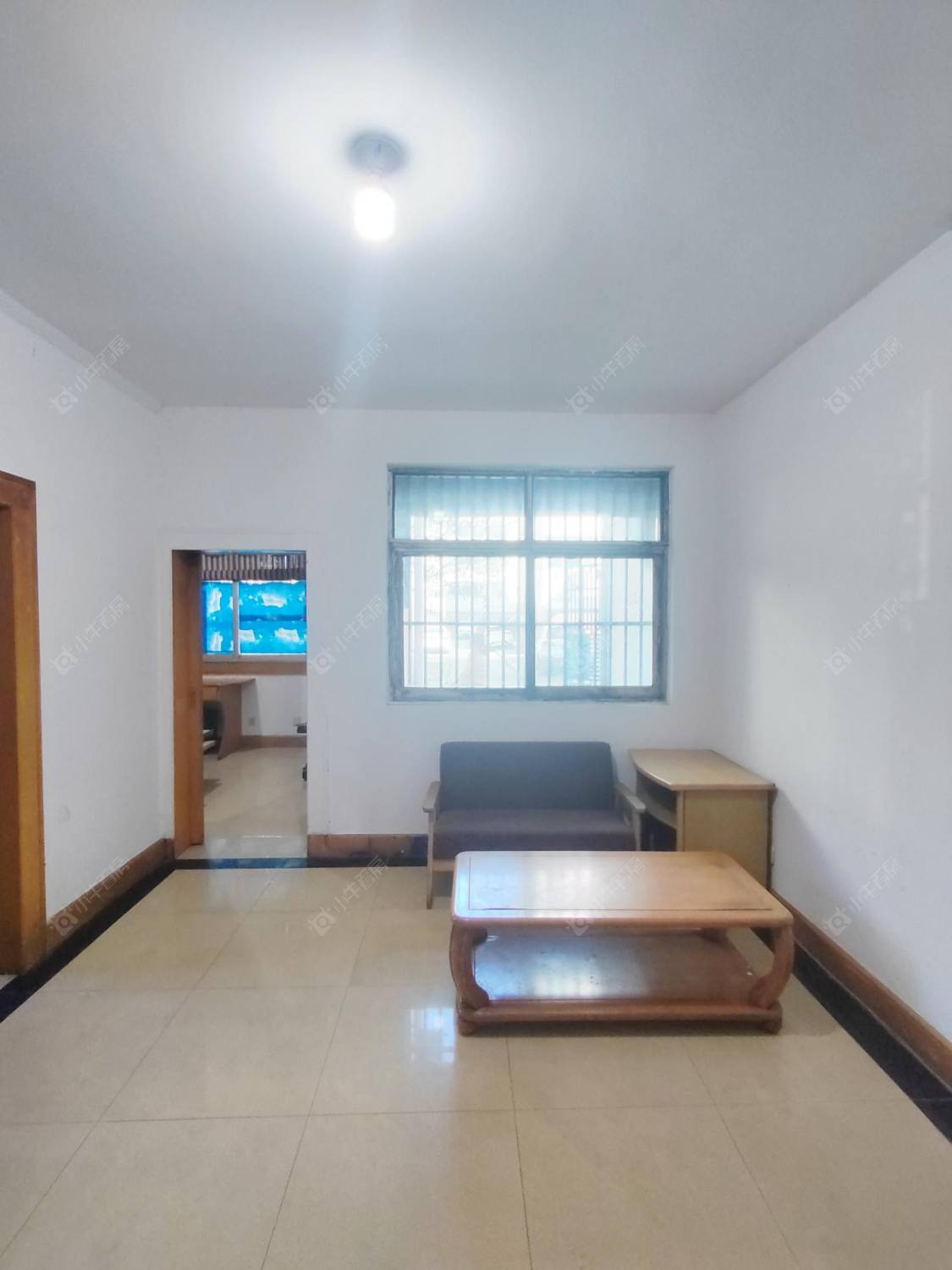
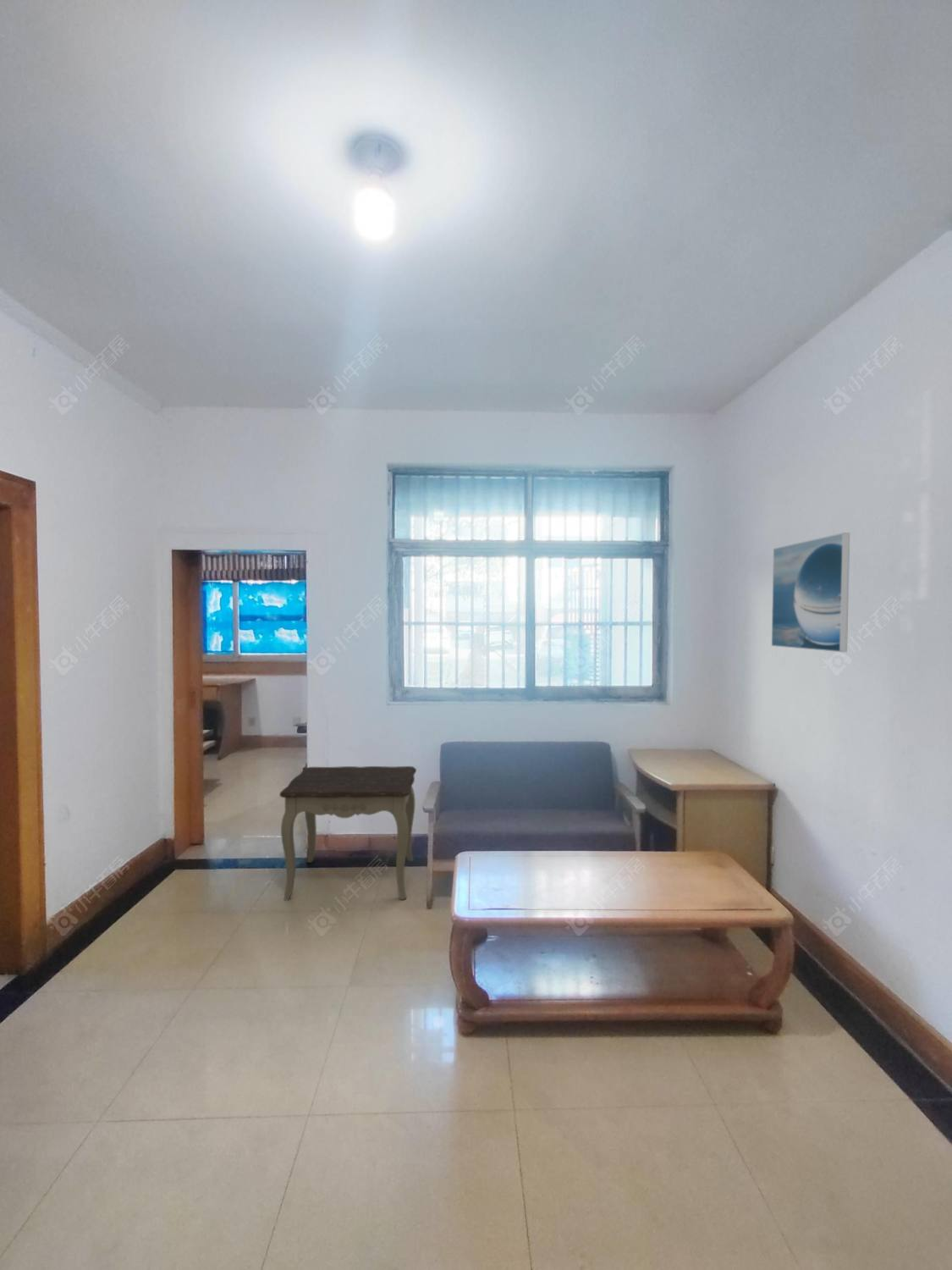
+ side table (349, 817)
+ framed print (806, 595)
